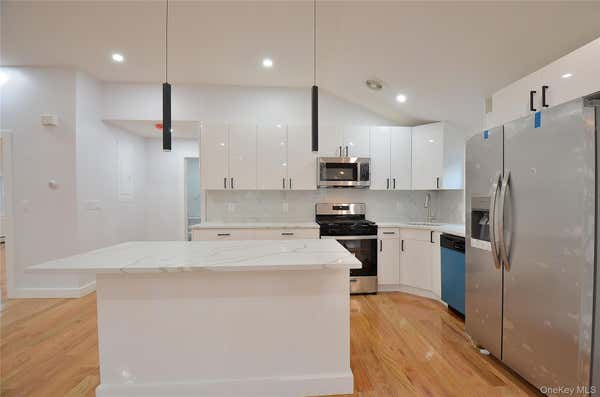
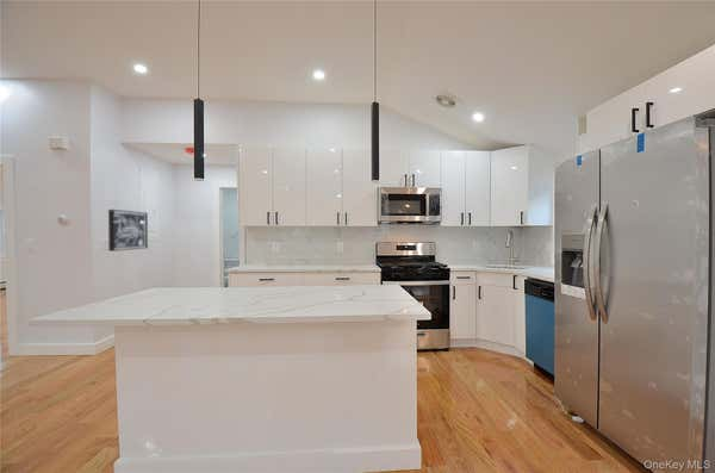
+ wall art (129, 230)
